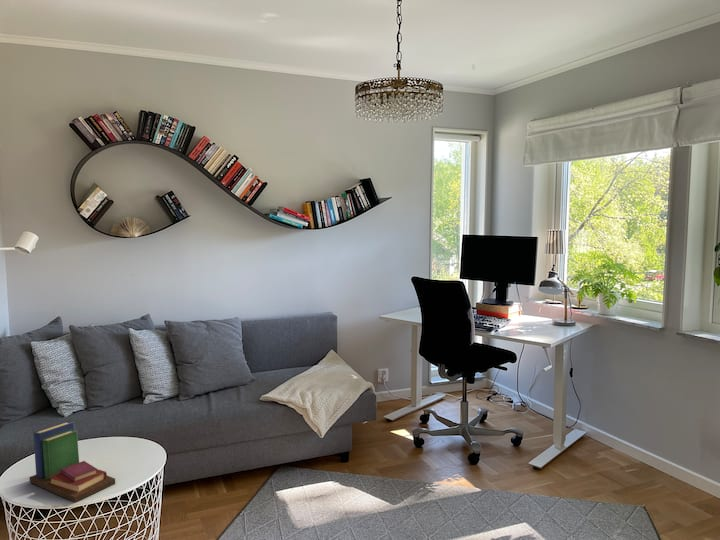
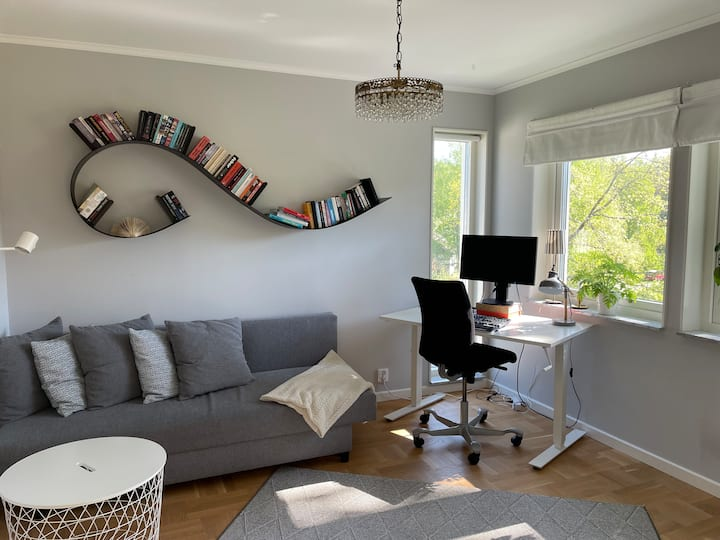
- book (71, 457)
